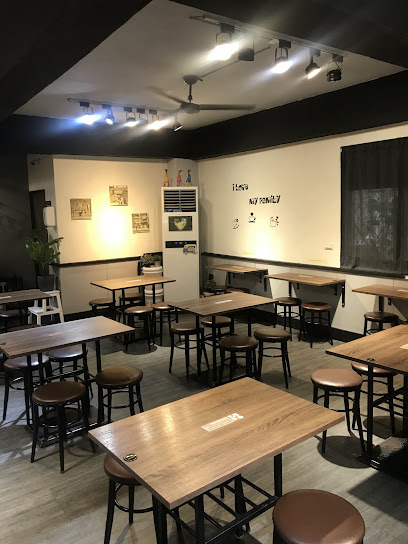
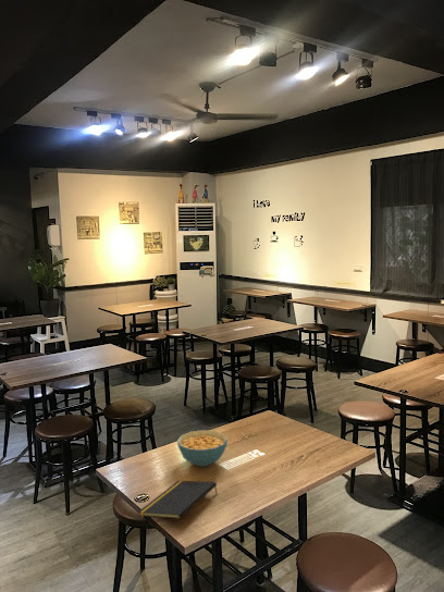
+ notepad (178, 497)
+ cereal bowl (202, 451)
